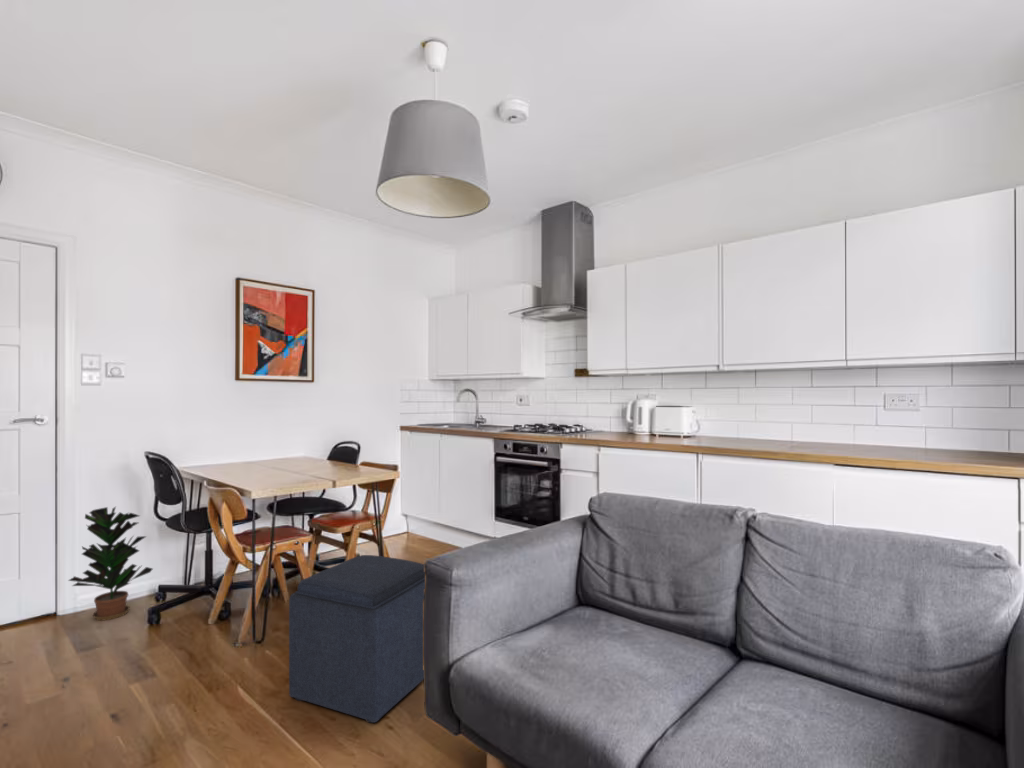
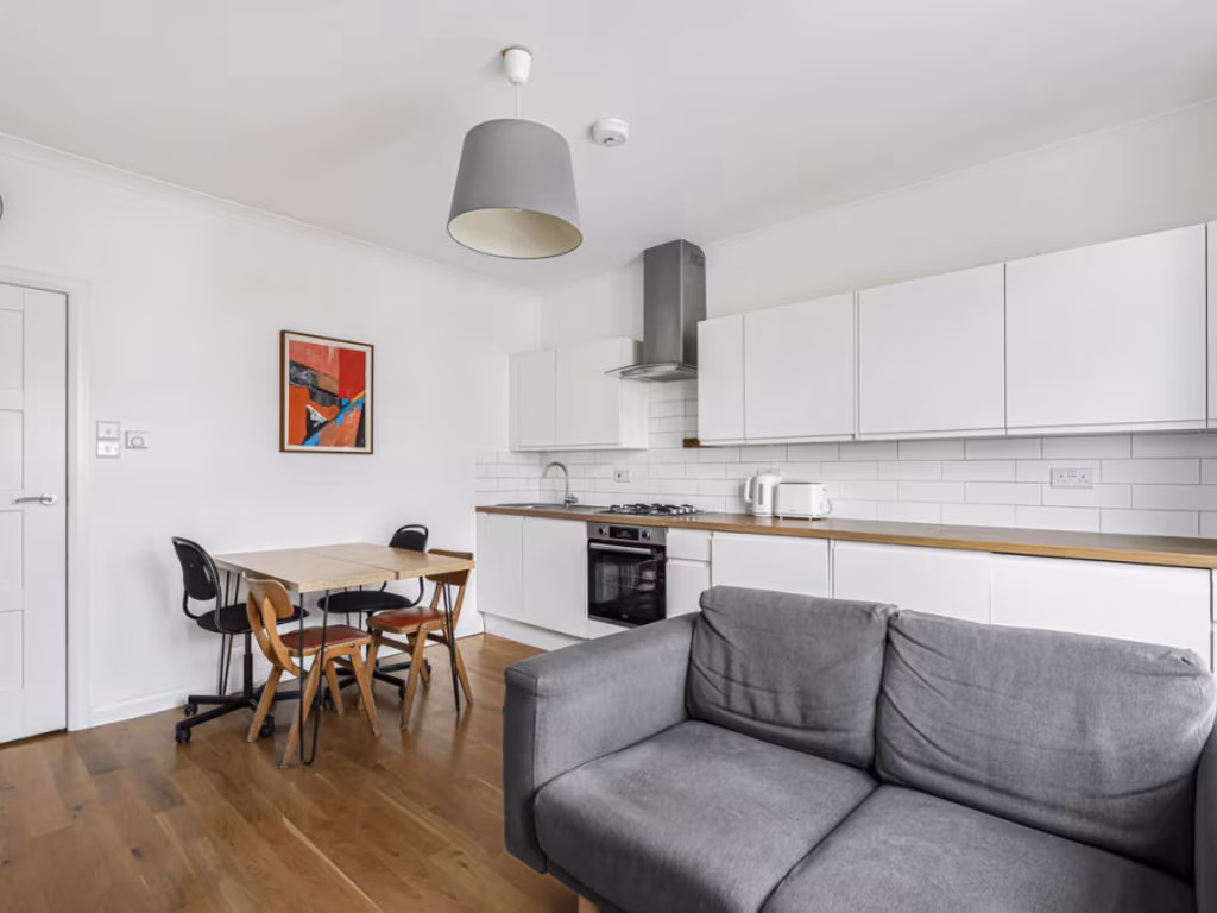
- ottoman (367, 625)
- potted plant (109, 560)
